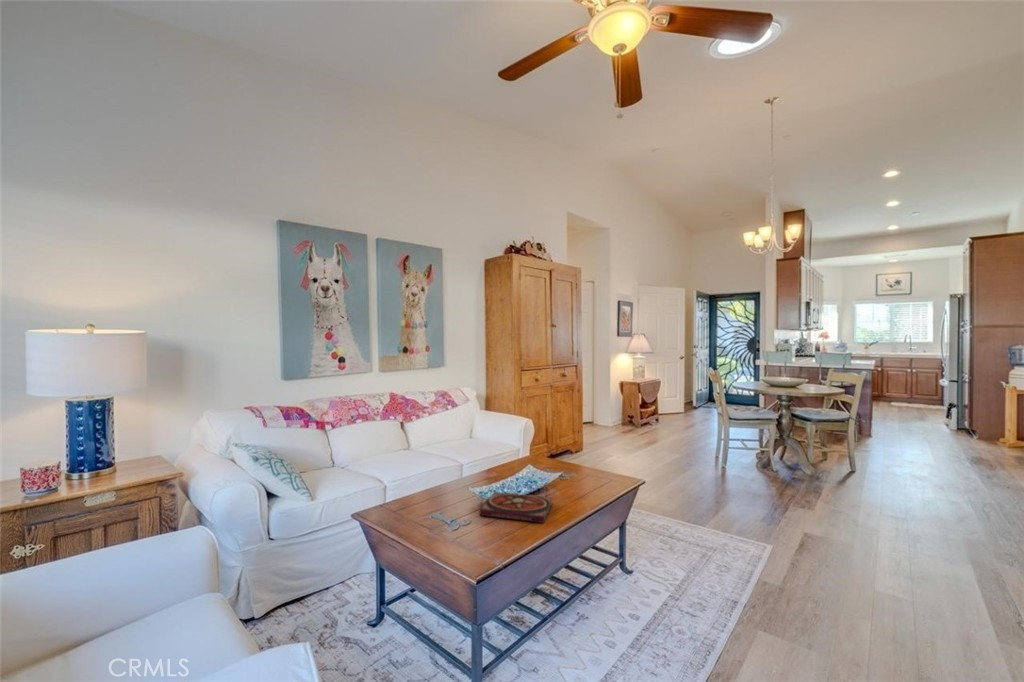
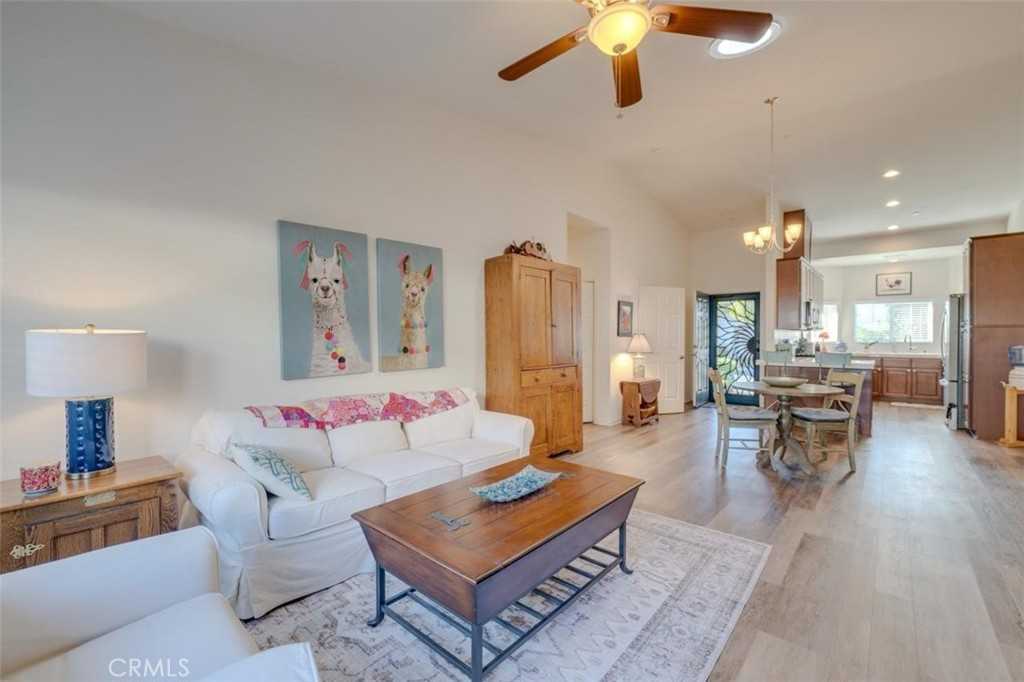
- book (517, 504)
